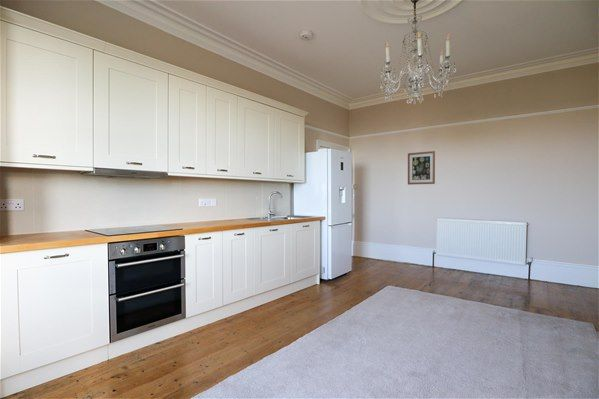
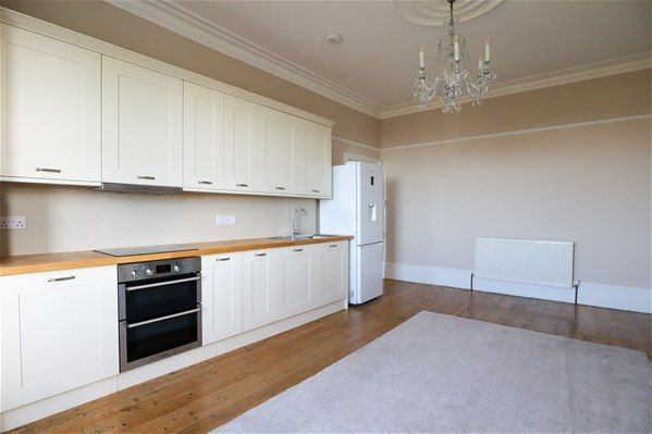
- wall art (420, 168)
